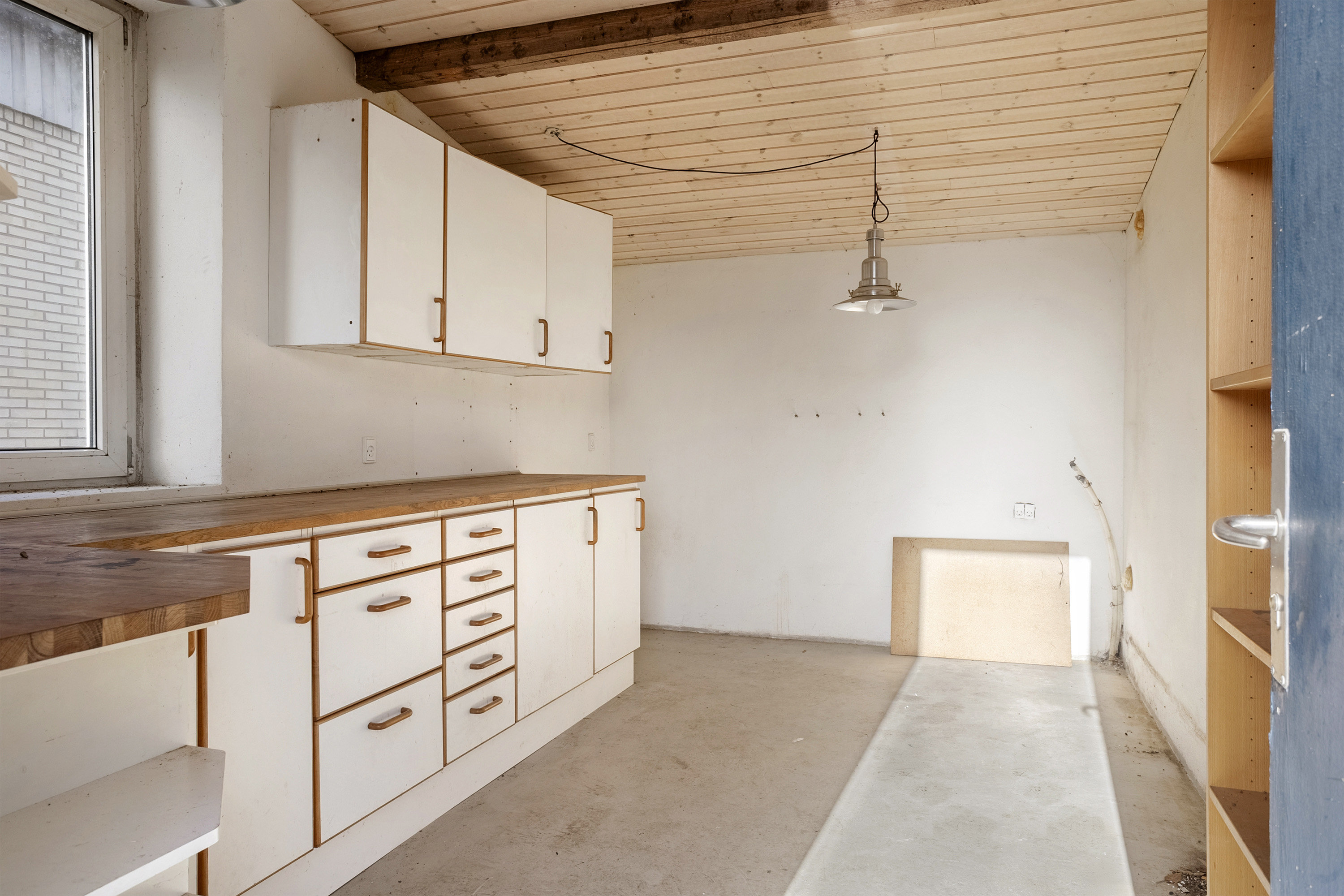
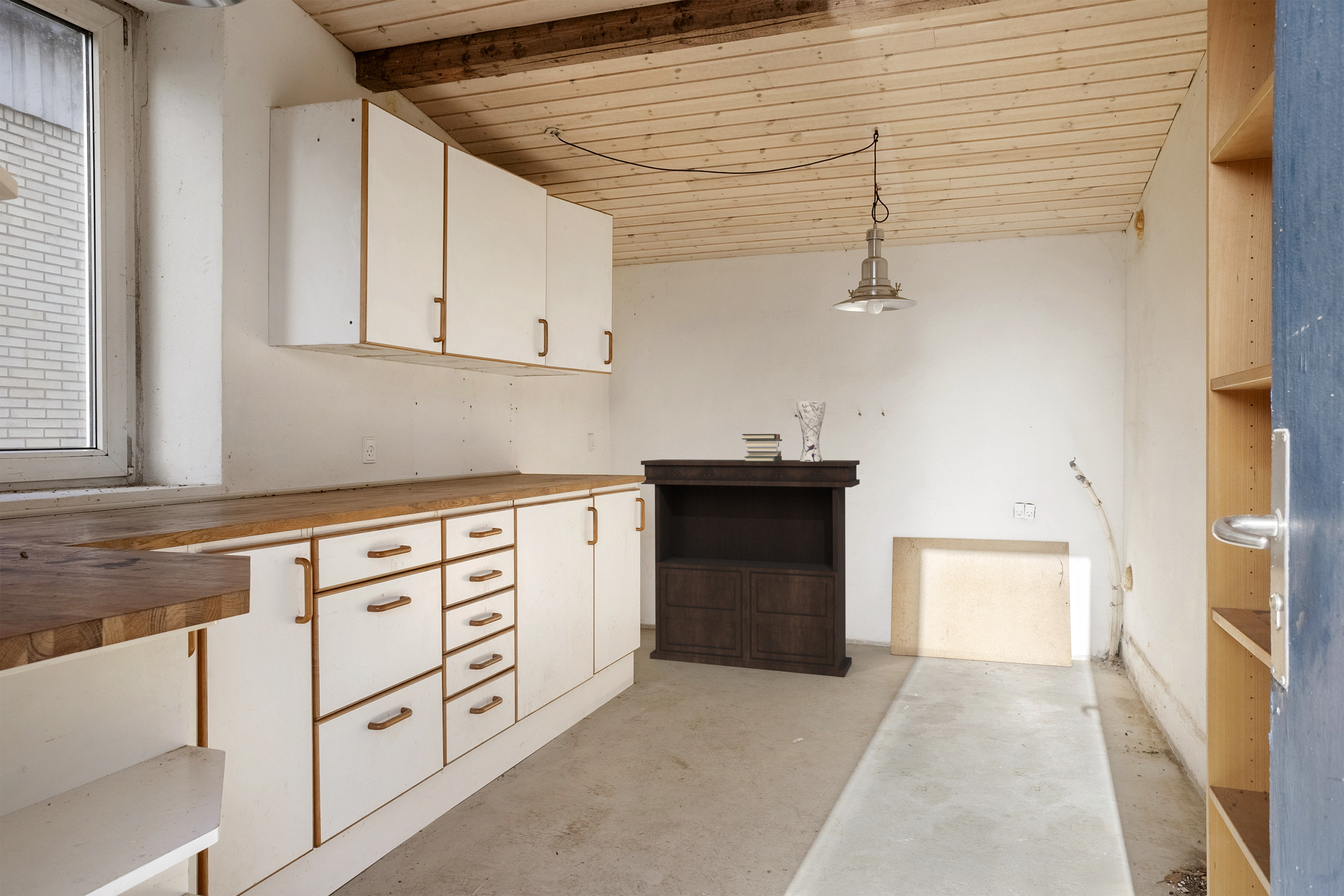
+ vase (811, 431)
+ console table (750, 560)
+ book stack (762, 447)
